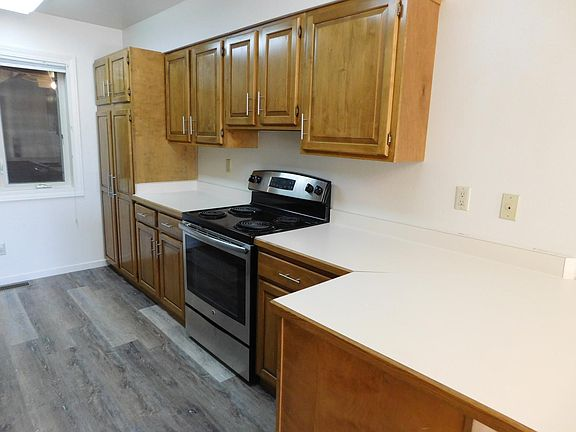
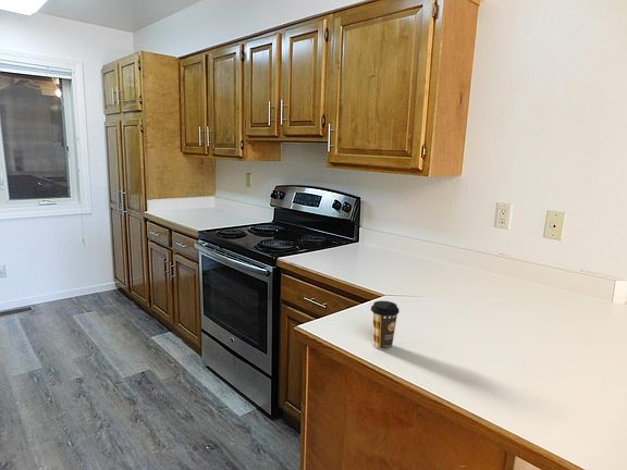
+ coffee cup (383, 325)
